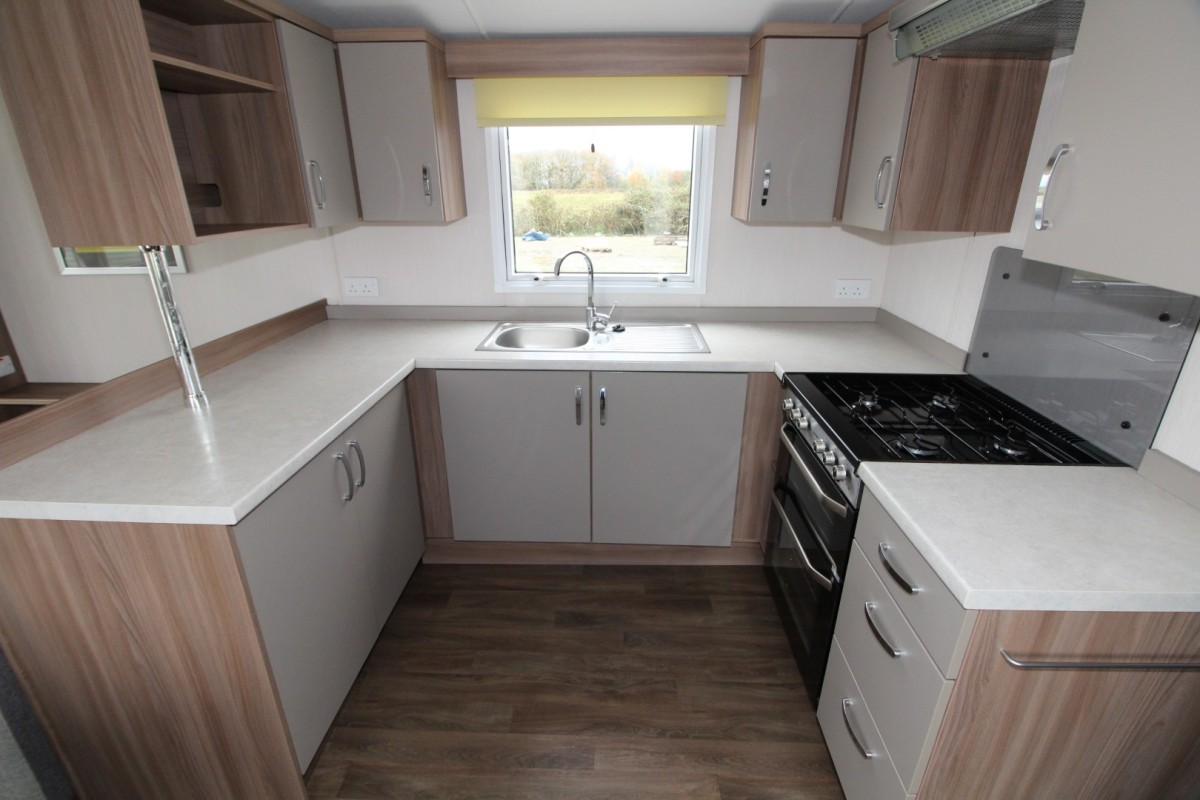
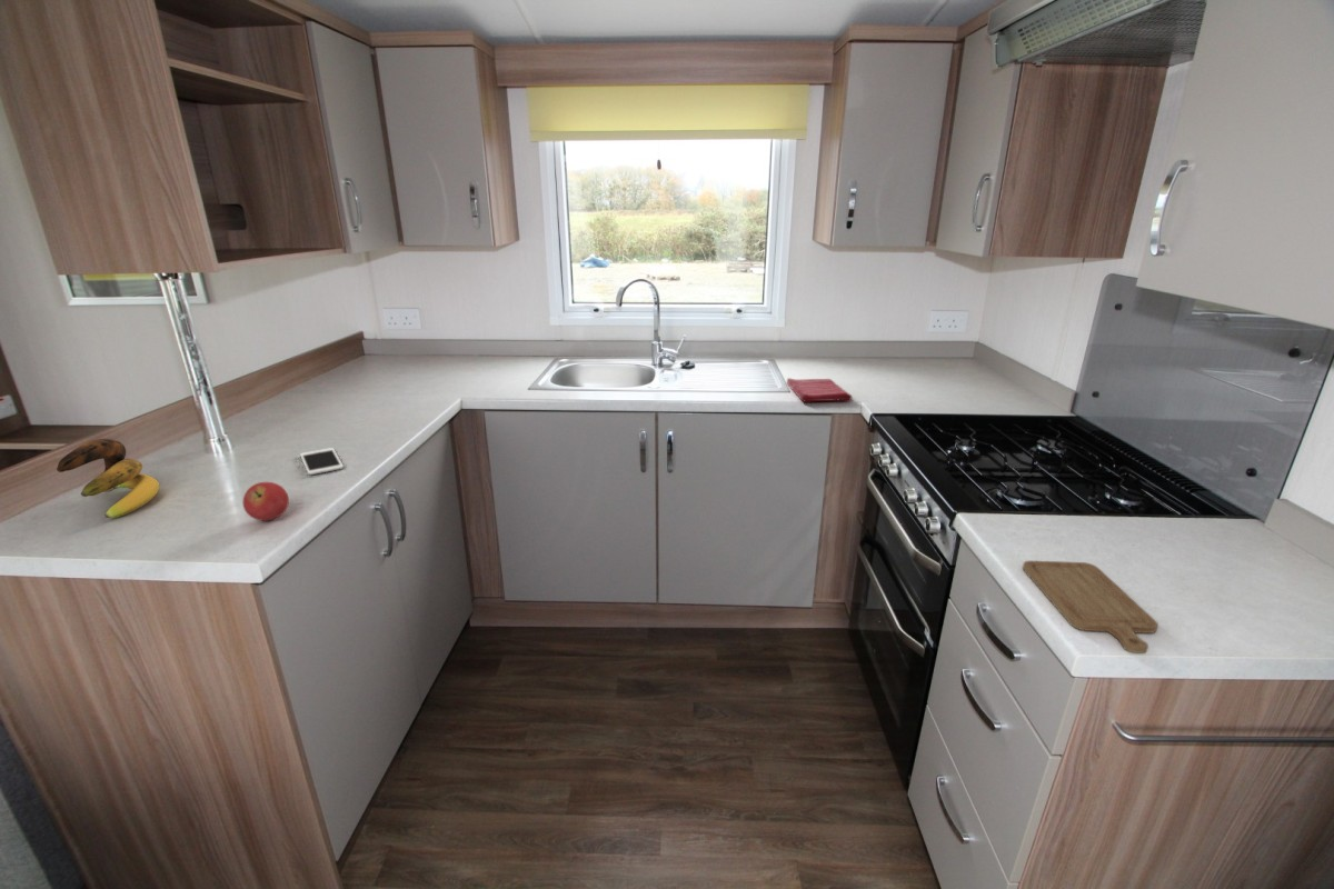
+ dish towel (817, 388)
+ banana (107, 472)
+ cell phone (321, 460)
+ chopping board (1093, 602)
+ fruit (266, 501)
